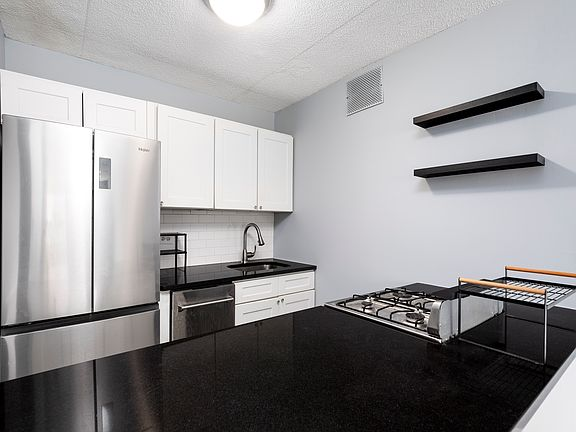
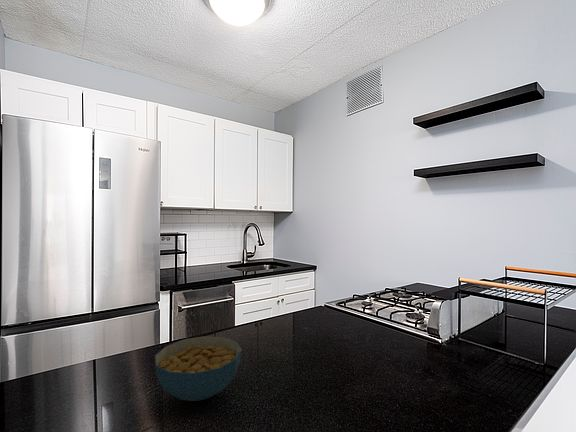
+ cereal bowl (199, 372)
